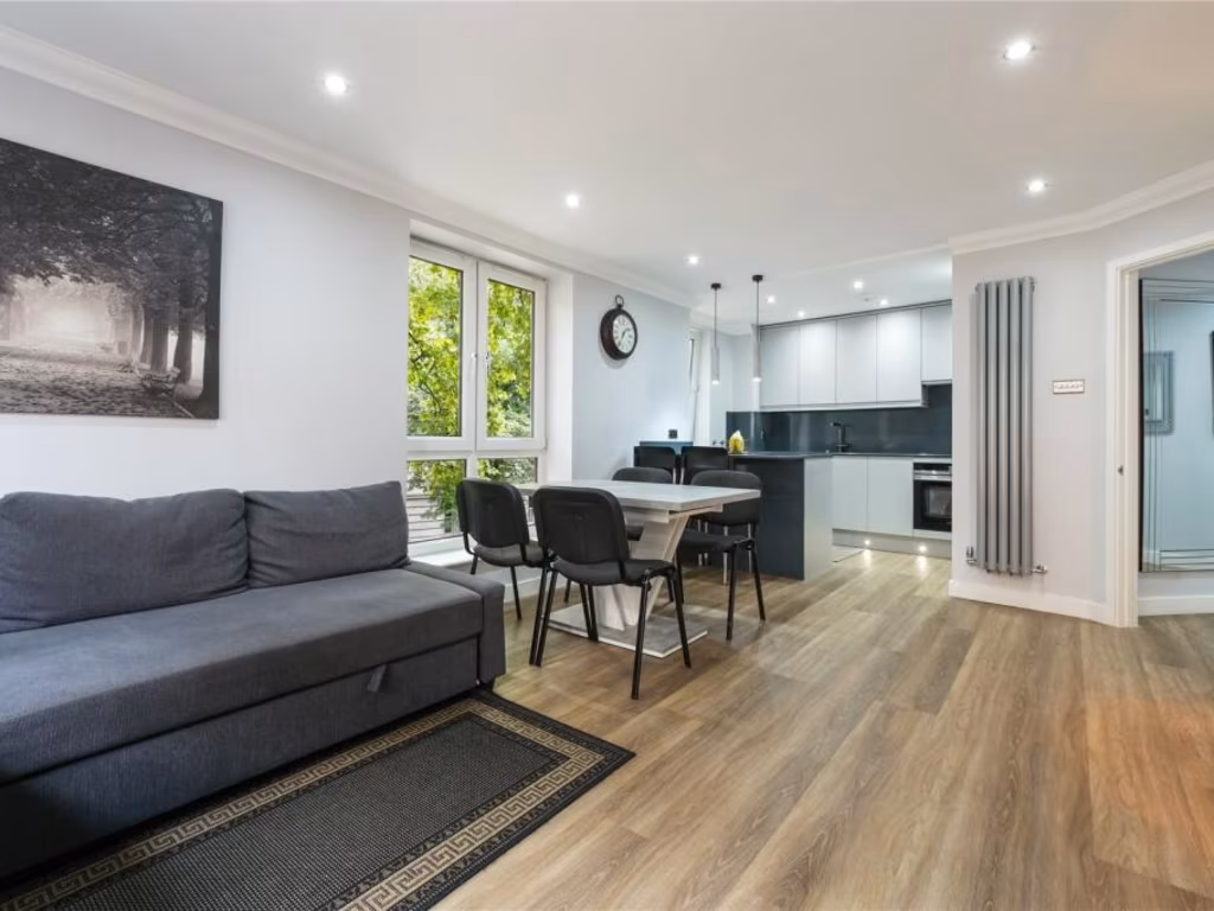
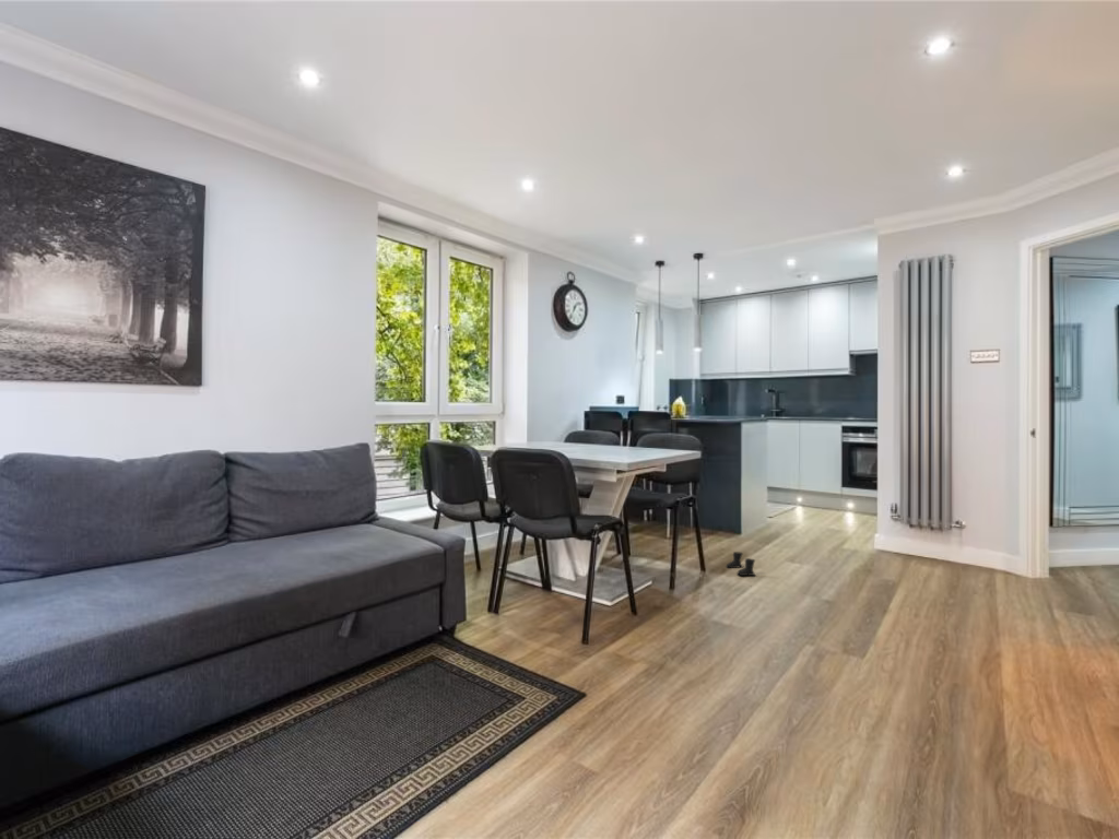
+ boots (740, 563)
